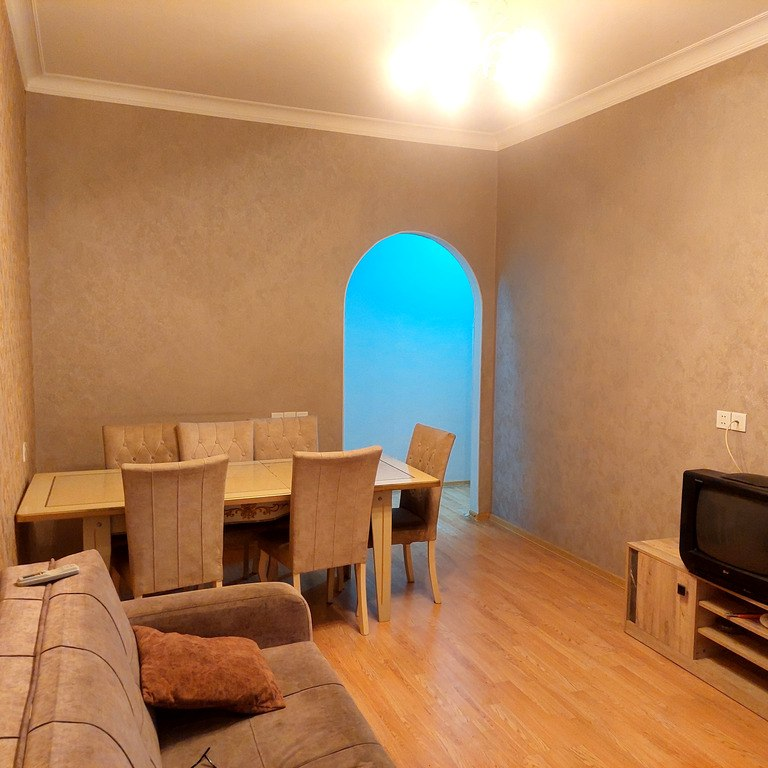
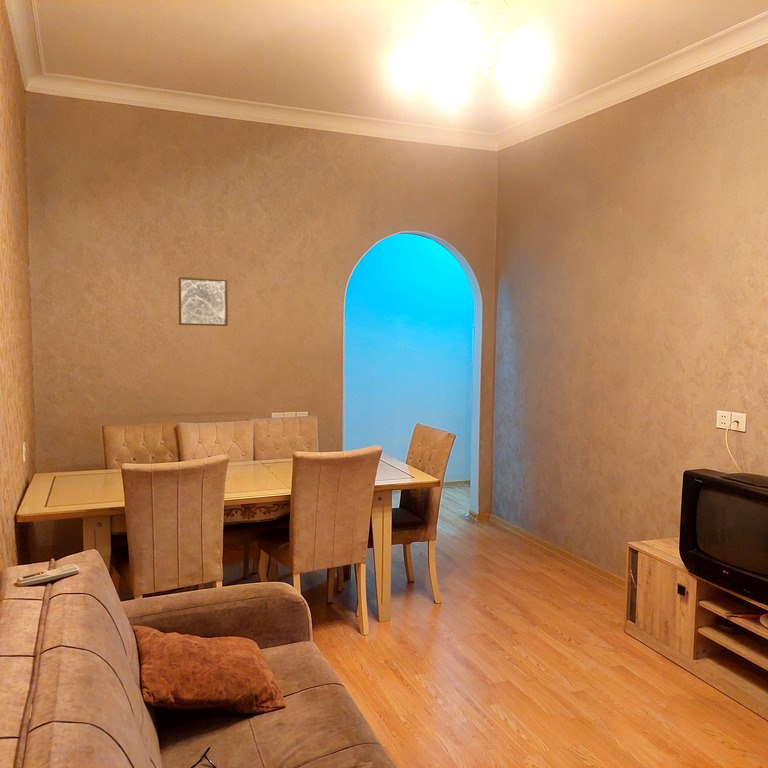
+ wall art (203, 301)
